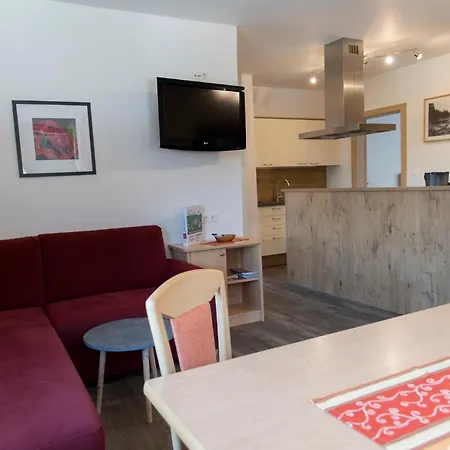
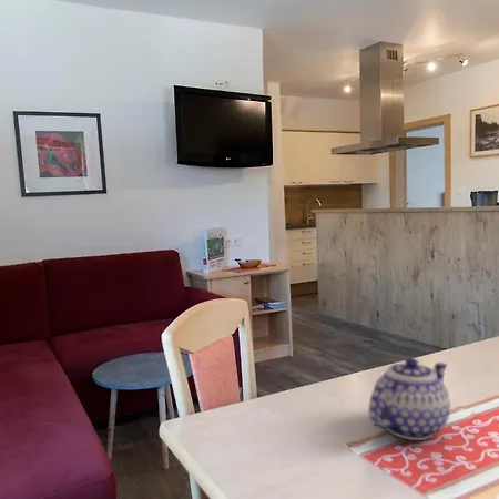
+ teapot (410, 394)
